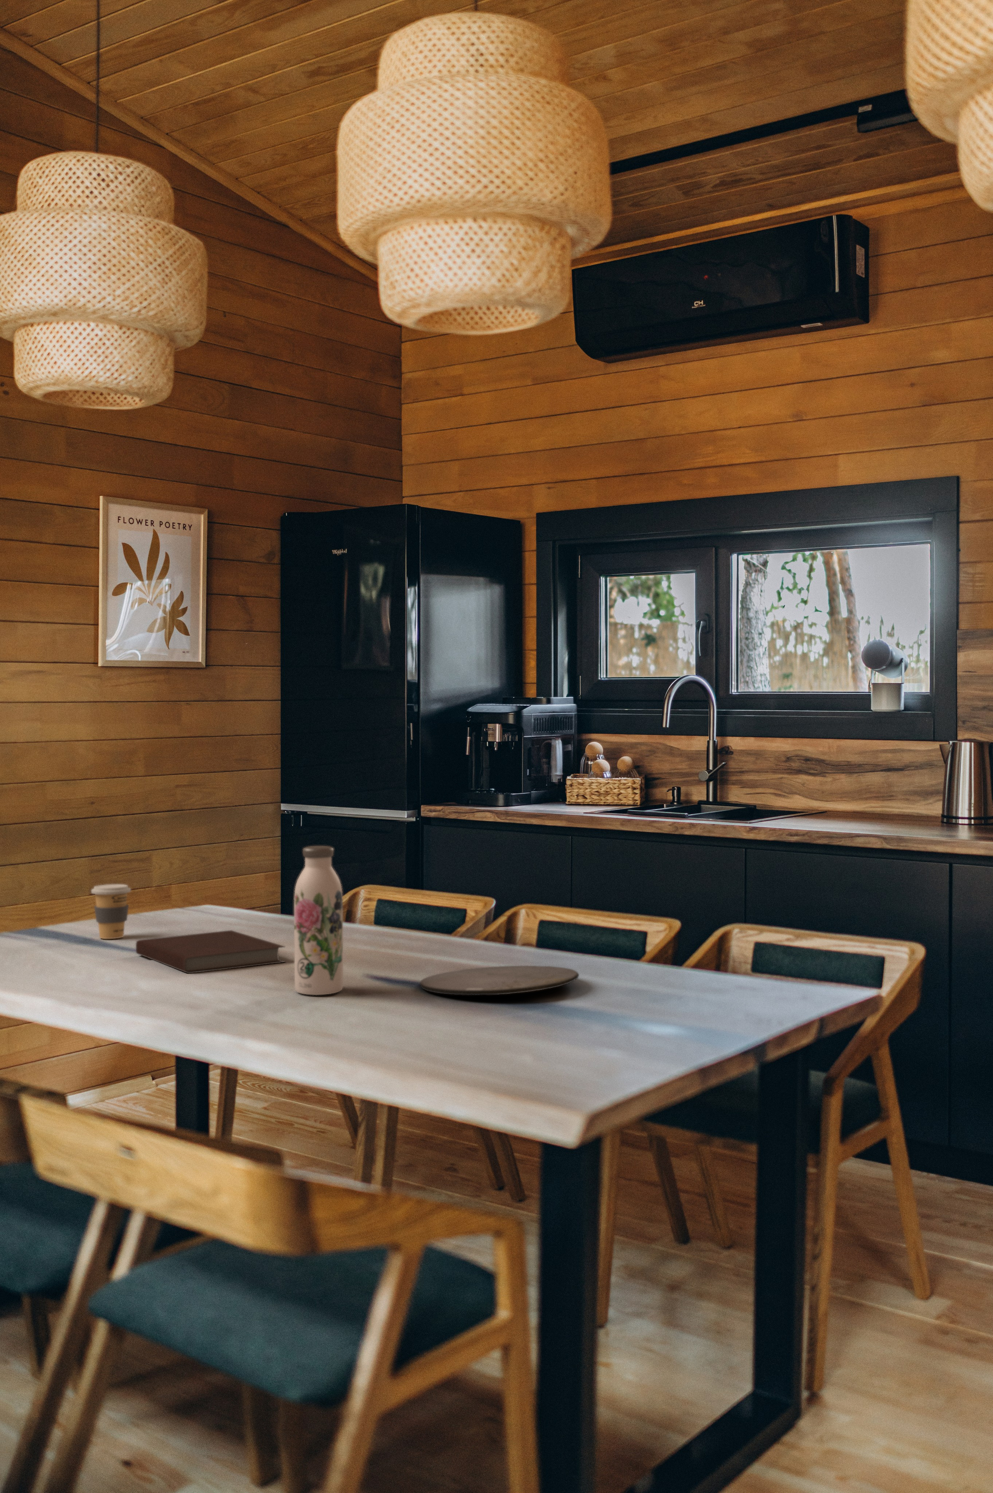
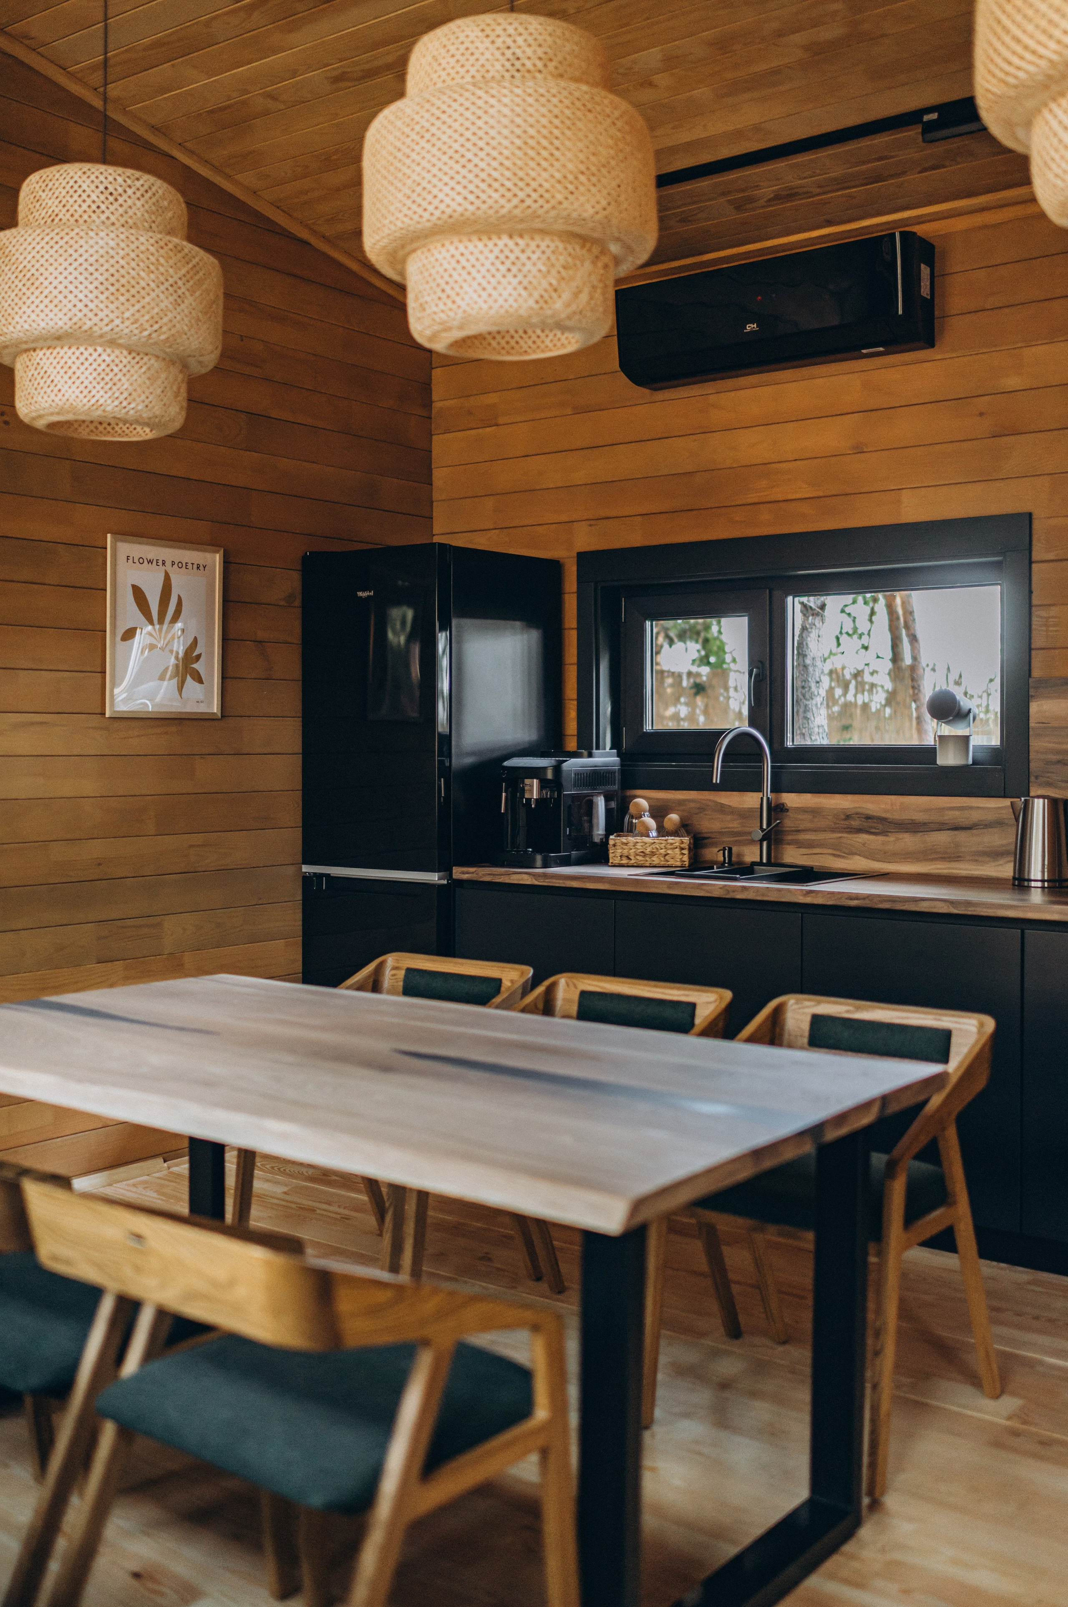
- plate (499, 980)
- notebook (209, 951)
- coffee cup (111, 911)
- water bottle (318, 919)
